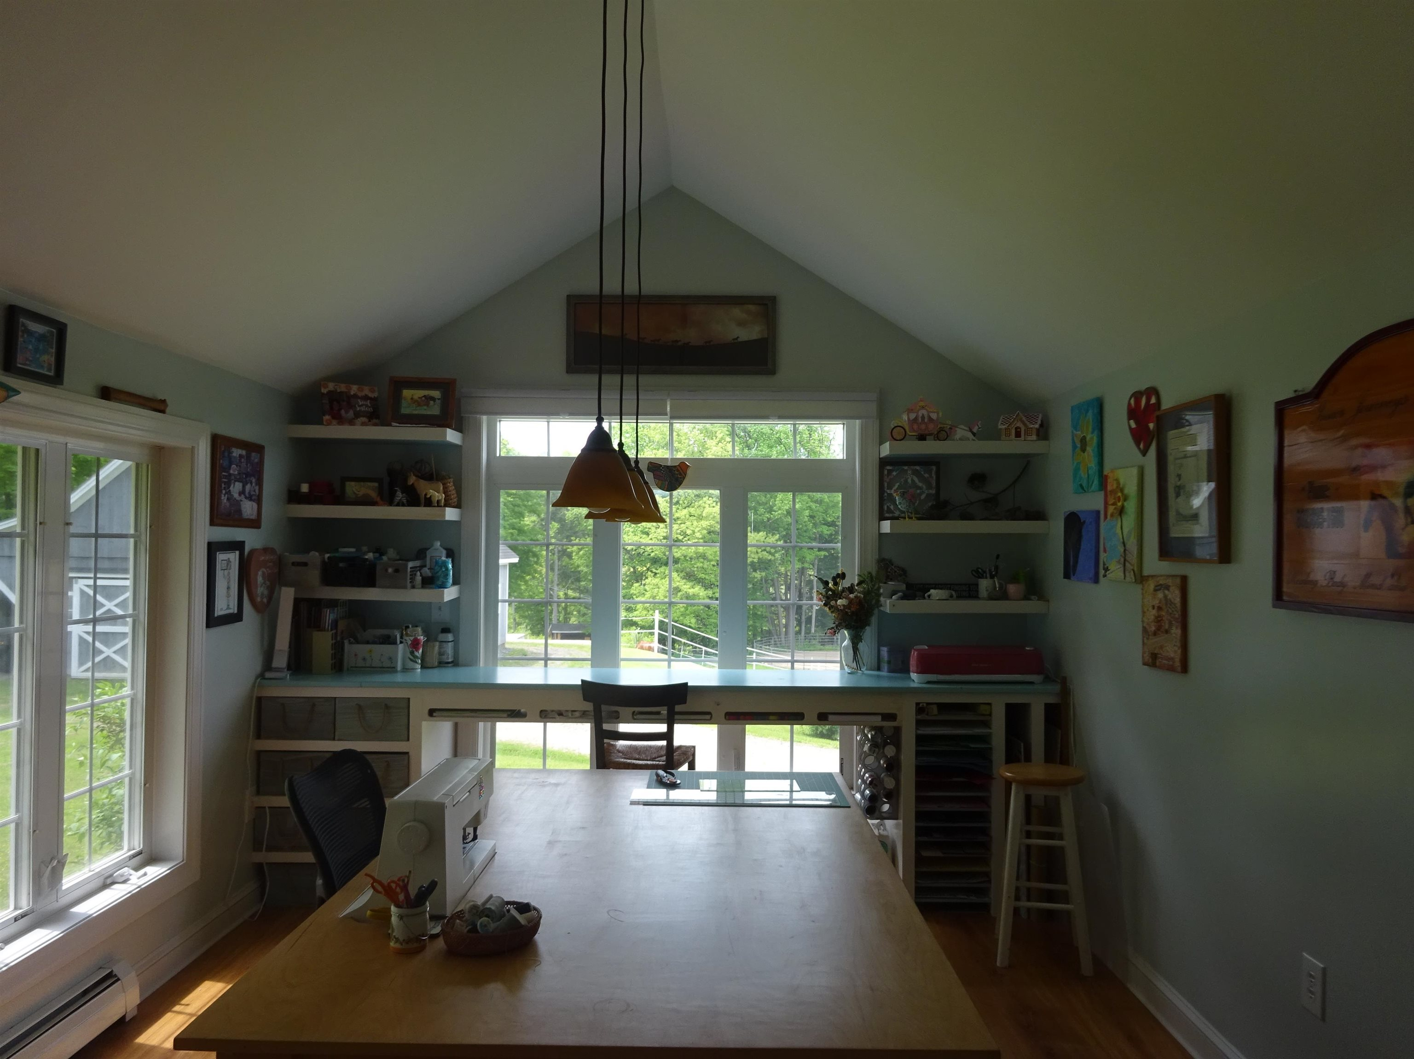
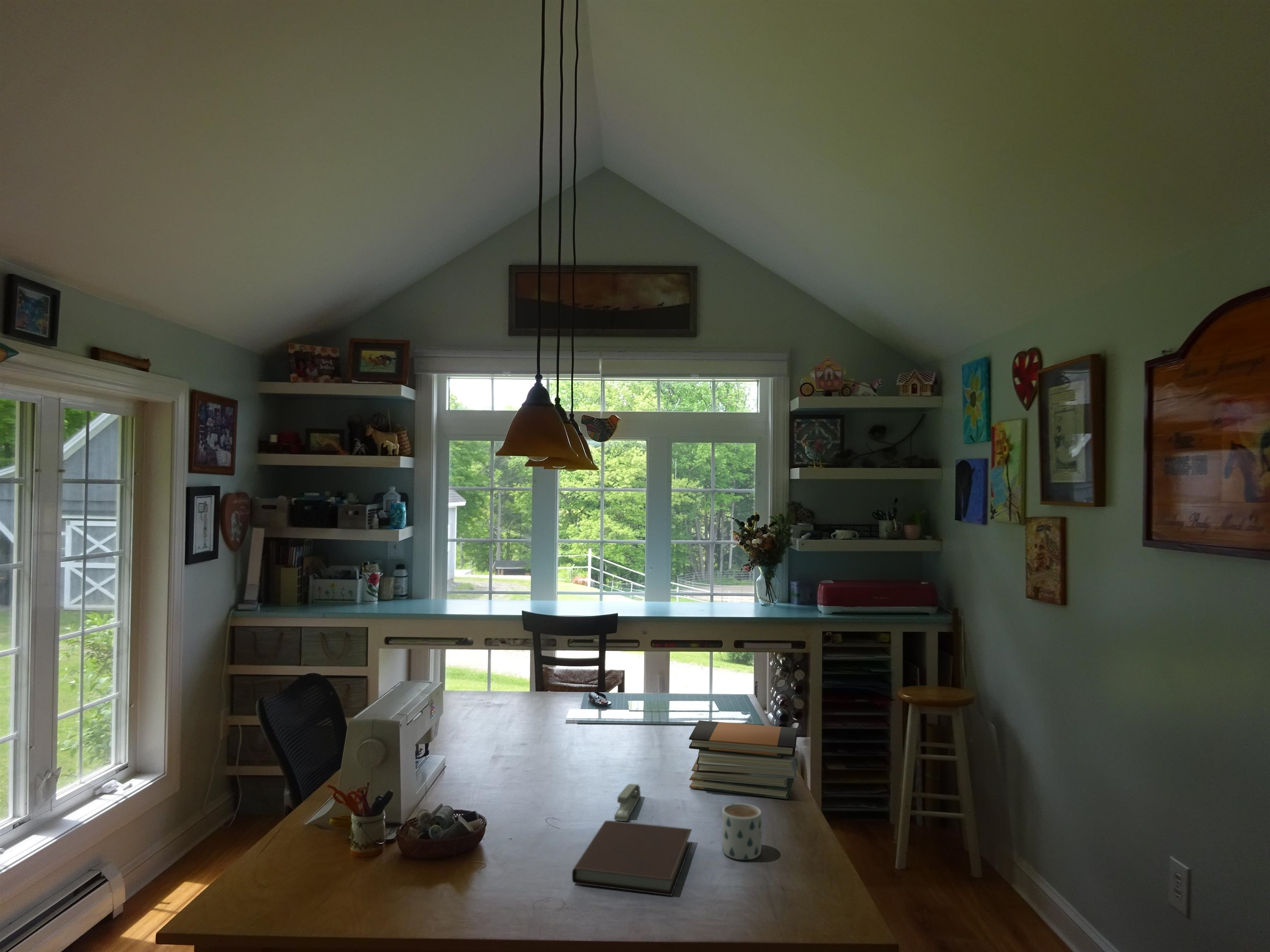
+ book stack (745, 758)
+ stapler (628, 797)
+ mug (741, 828)
+ notebook (635, 854)
